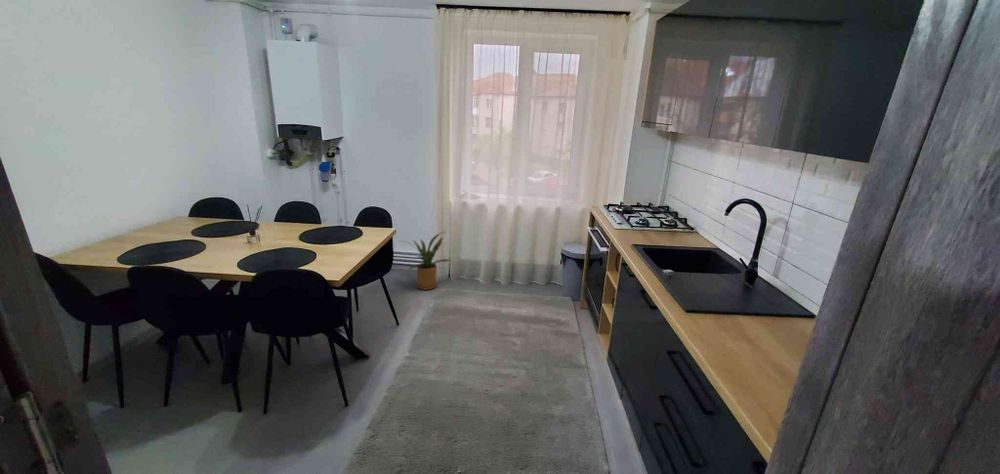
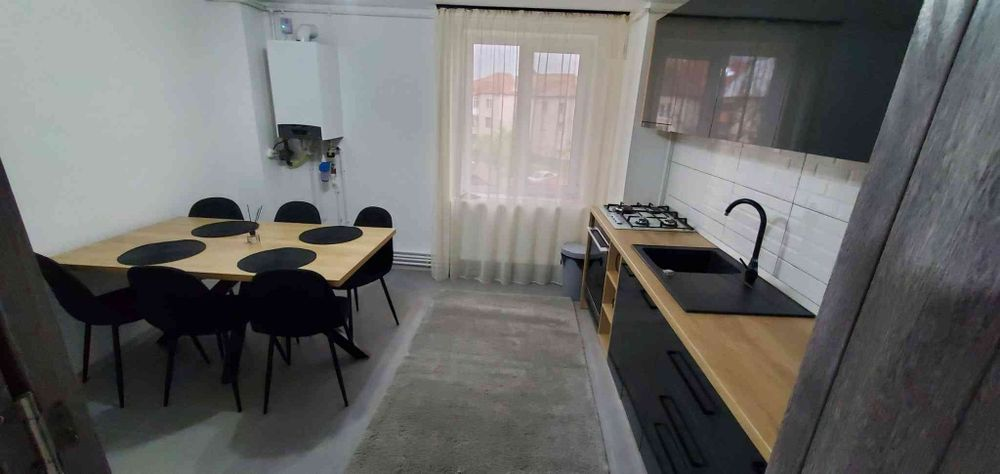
- house plant (426, 259)
